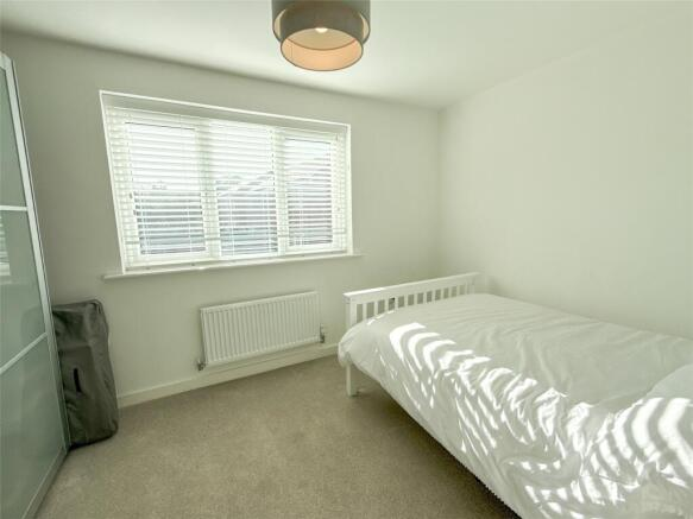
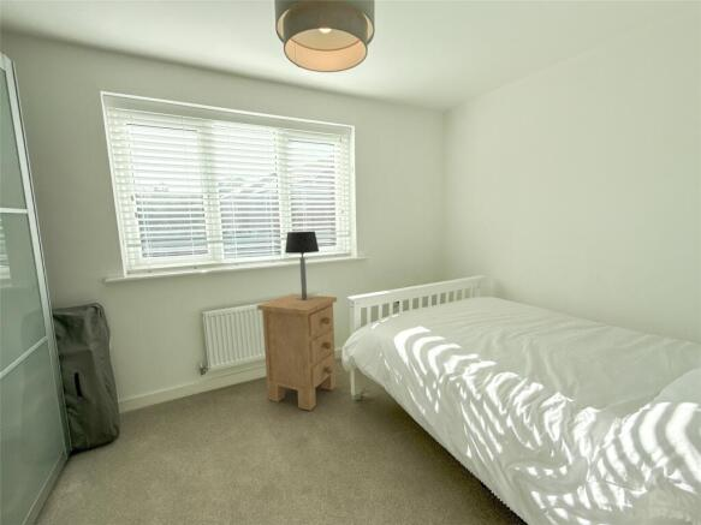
+ nightstand (303, 347)
+ table lamp (302, 264)
